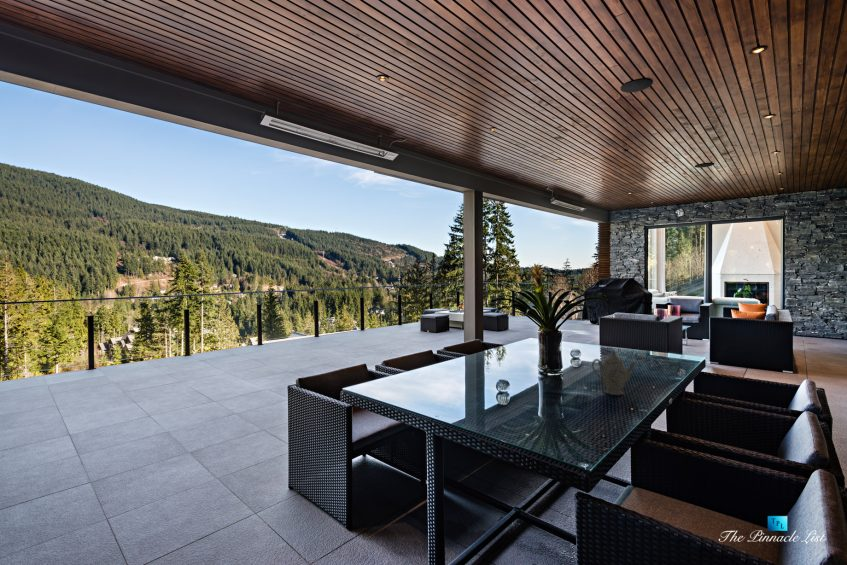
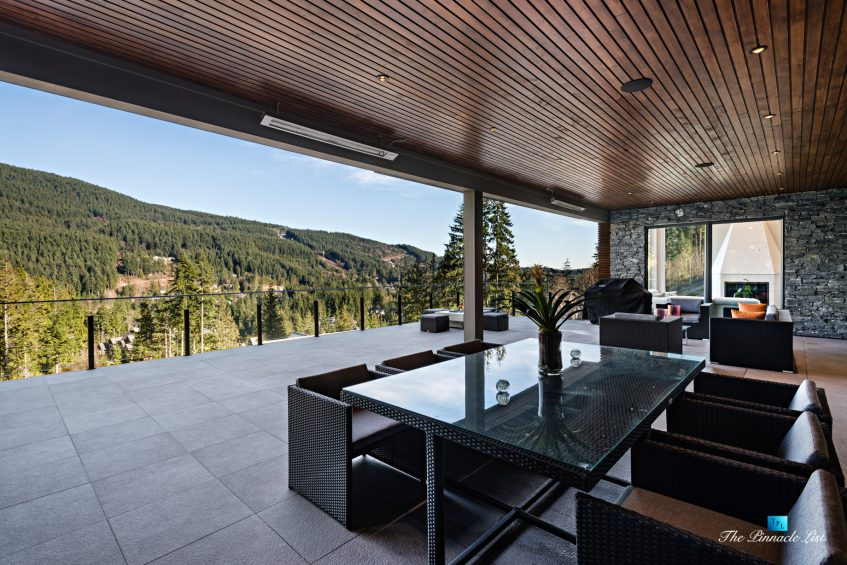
- chinaware (614, 371)
